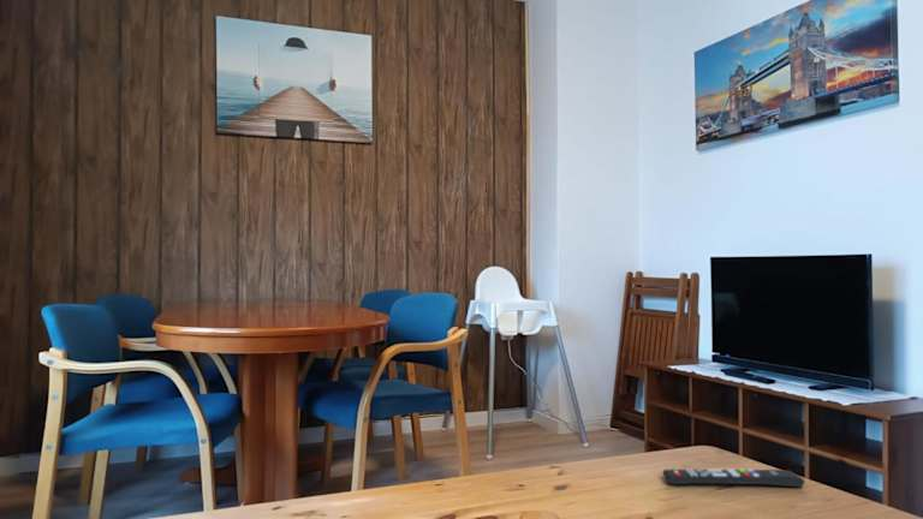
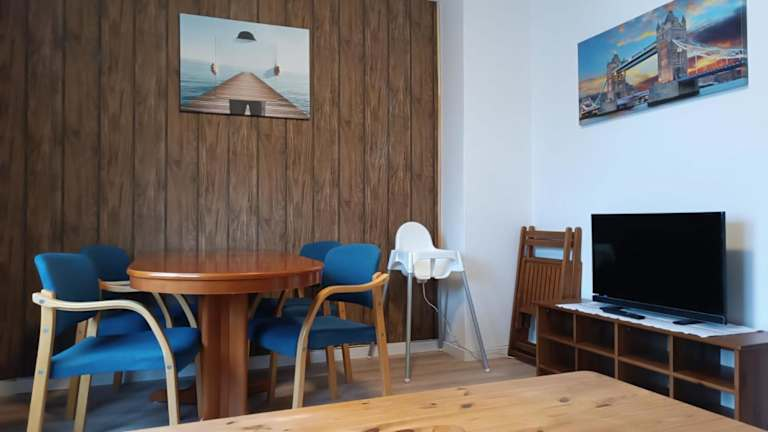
- remote control (732, 477)
